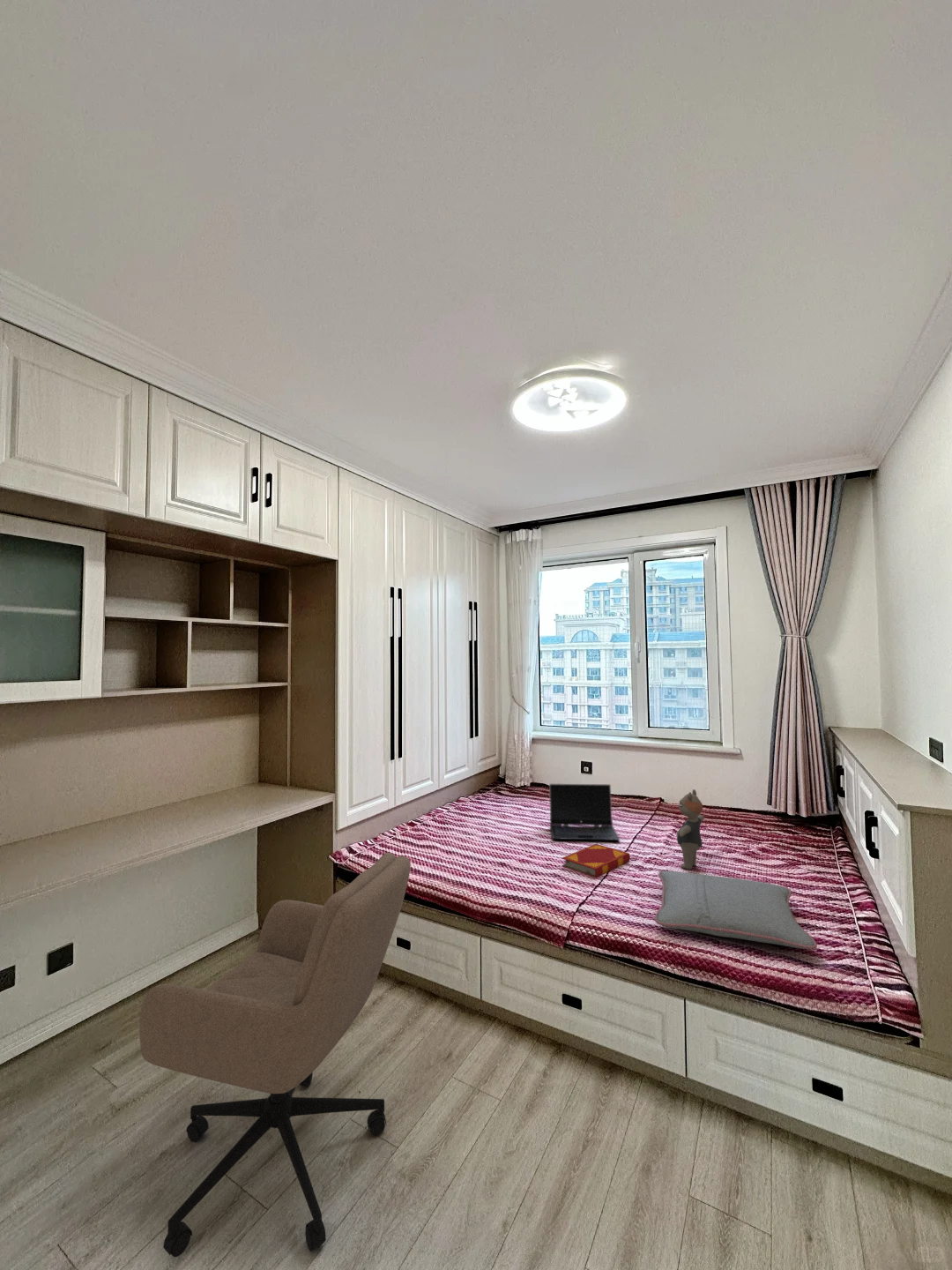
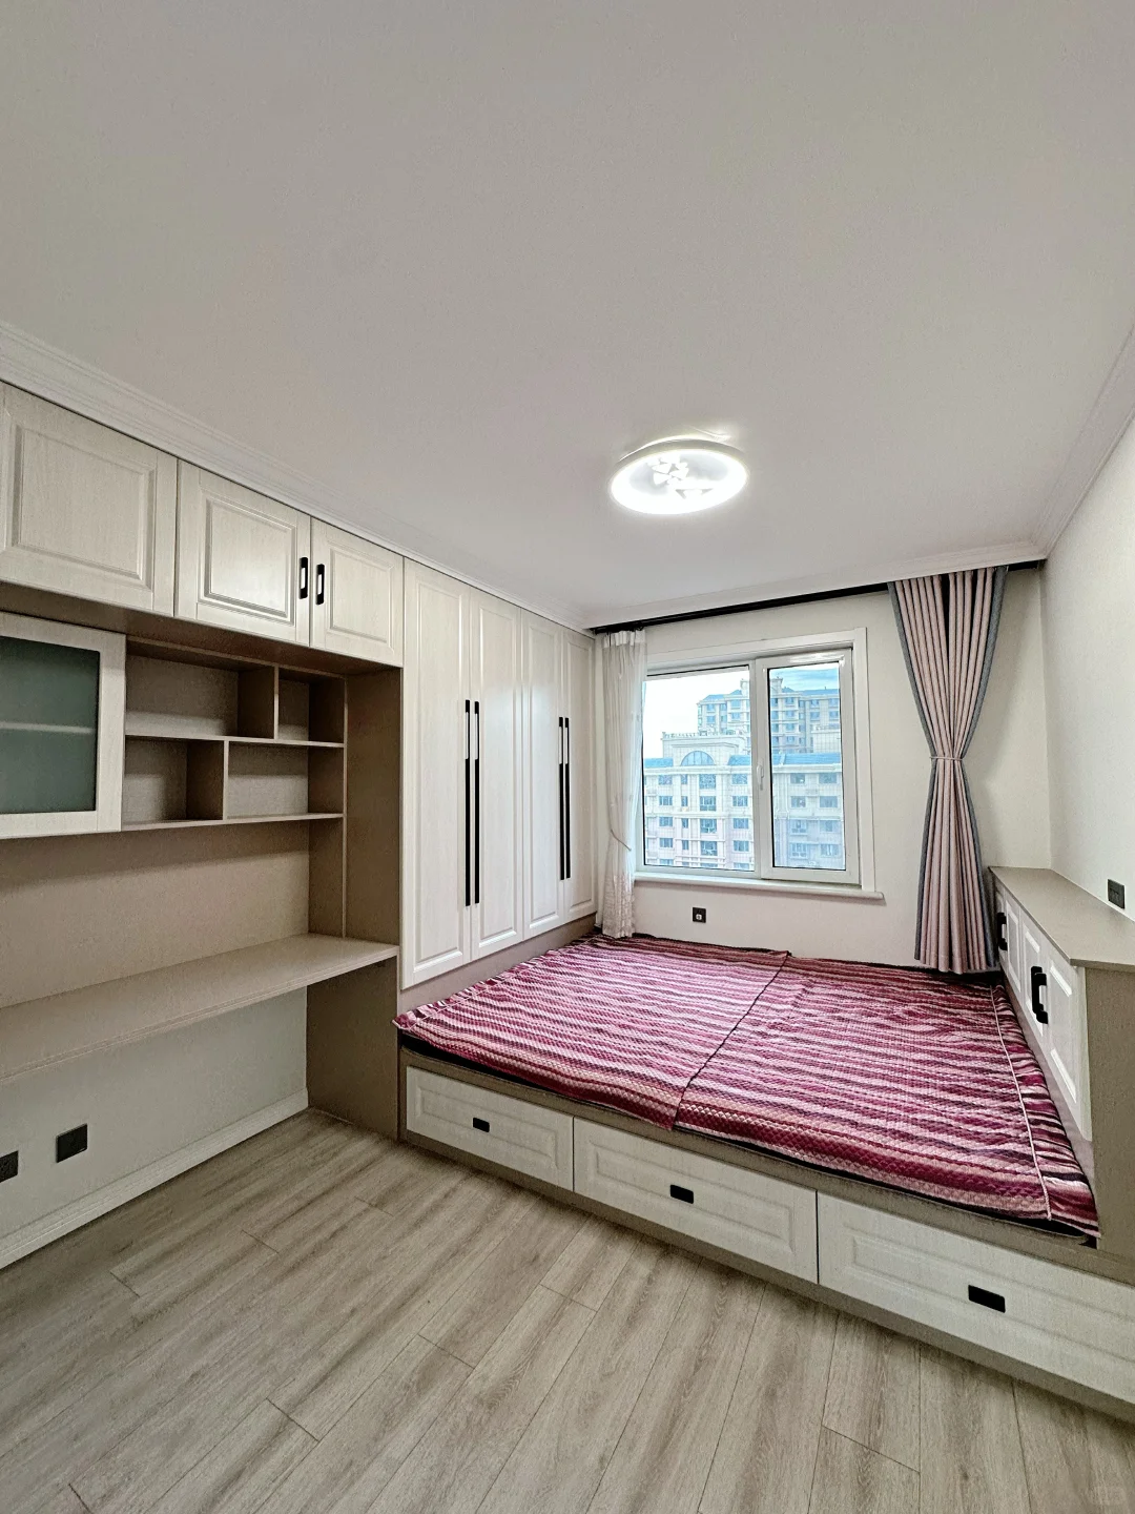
- teddy bear (689, 828)
- hardback book (596, 859)
- laptop computer (583, 811)
- office chair (286, 1010)
- pillow (726, 904)
